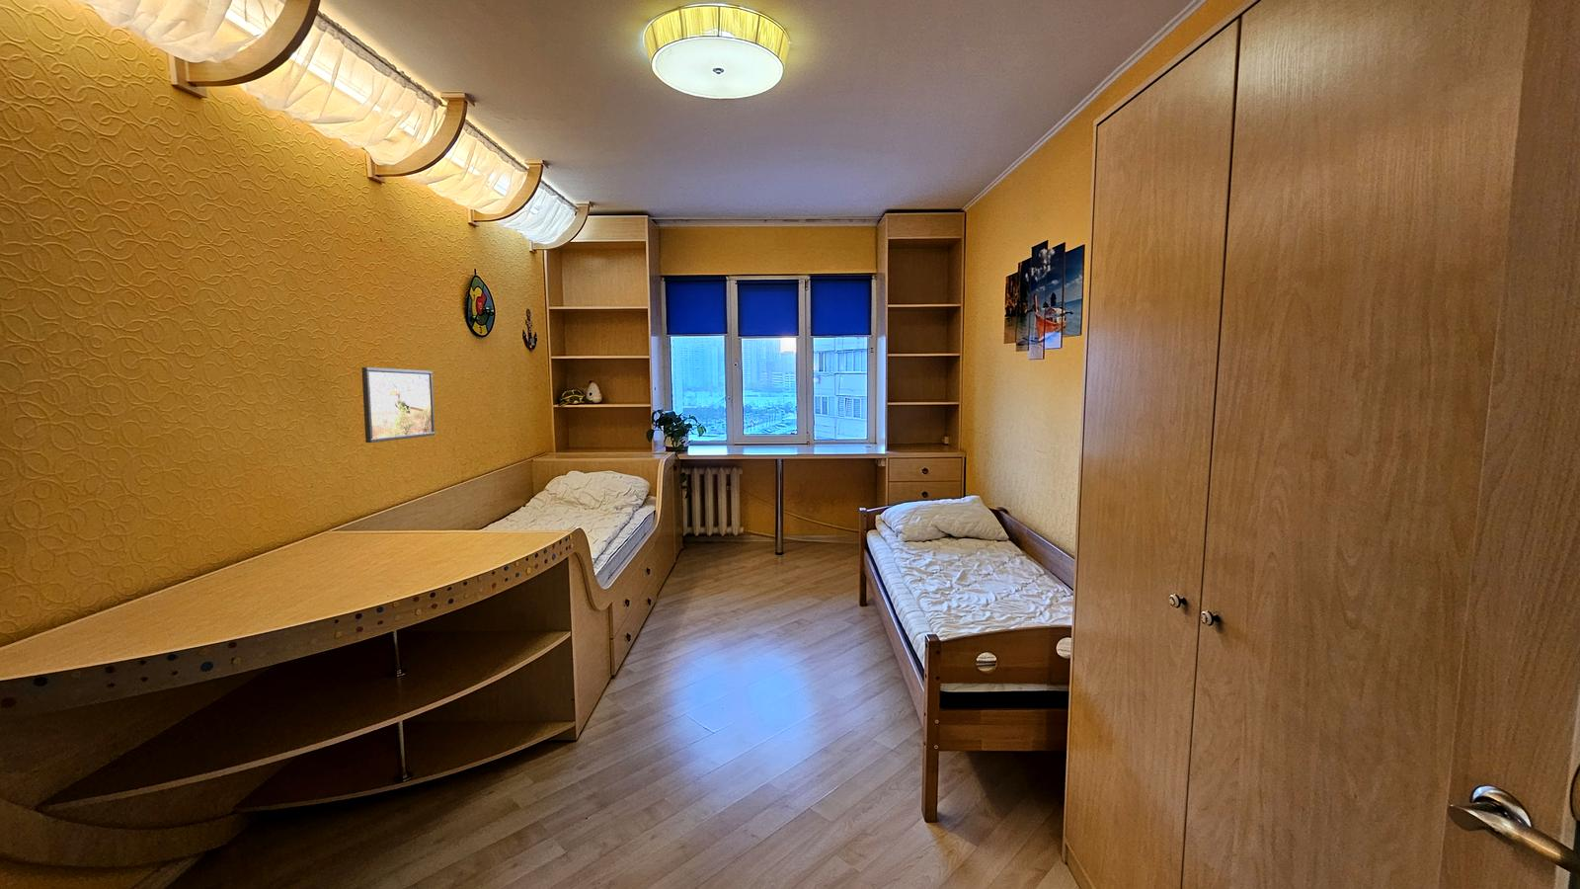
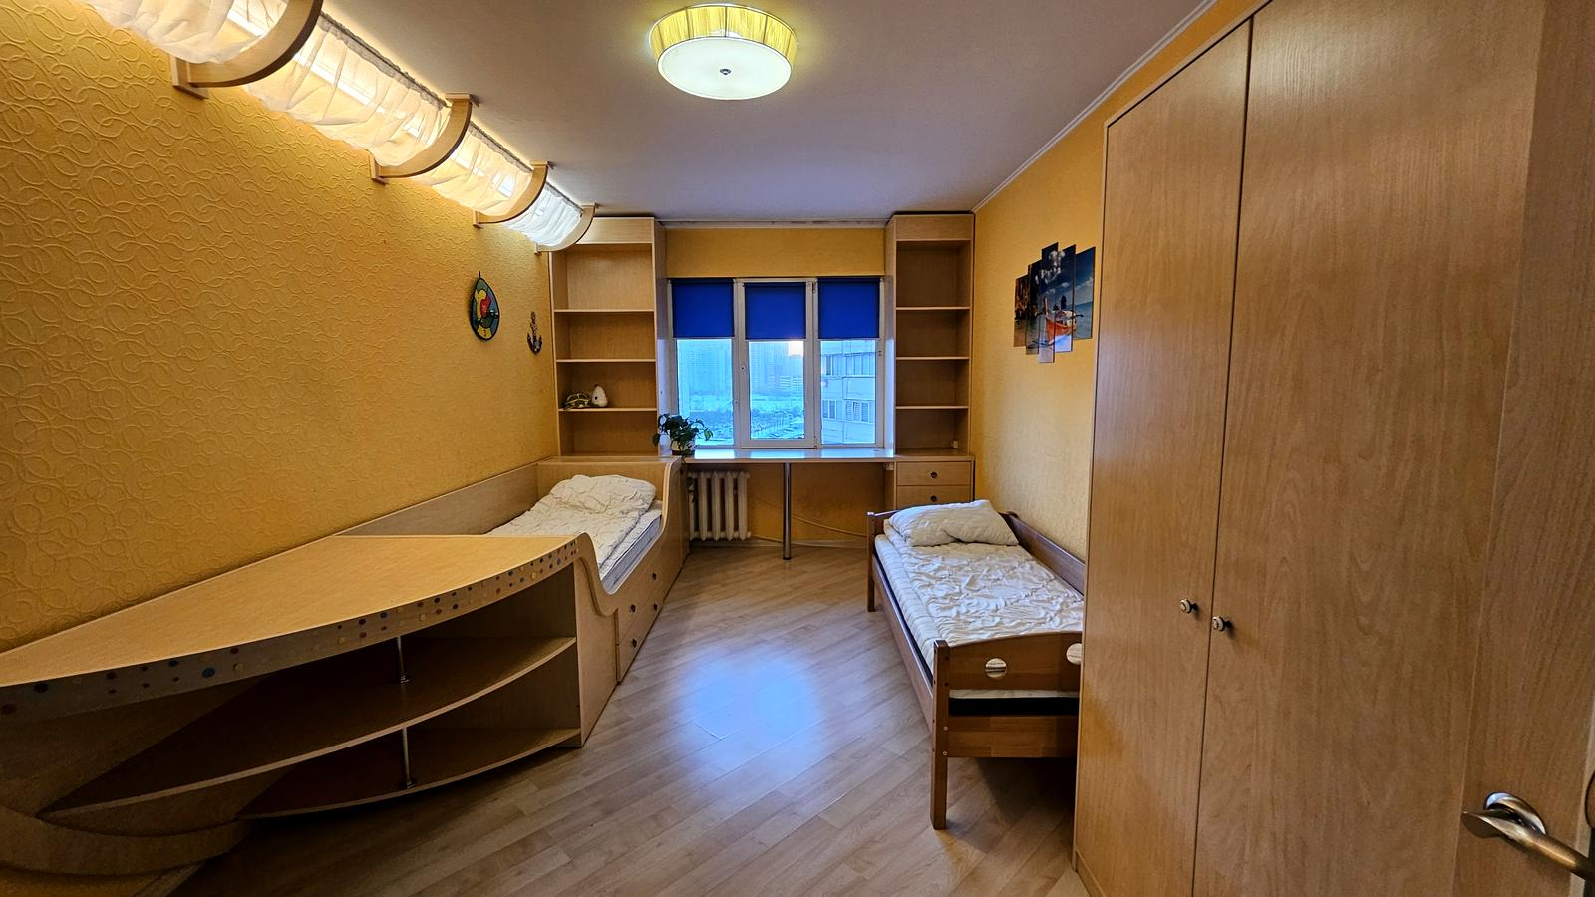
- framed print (400, 404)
